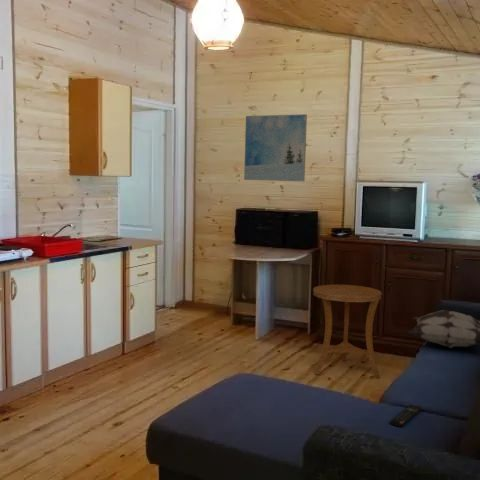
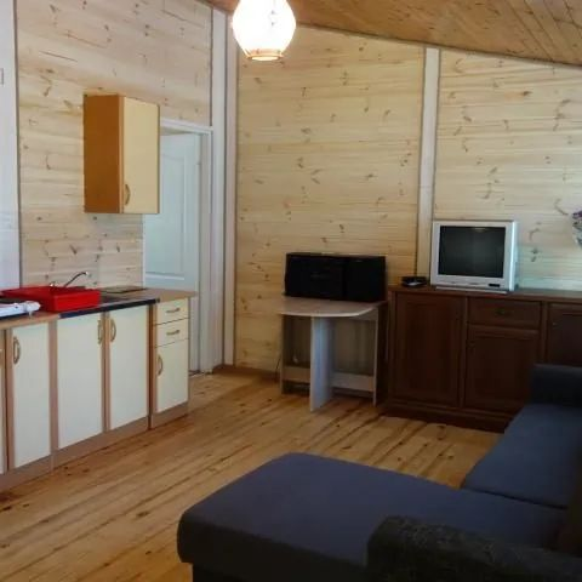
- remote control (406, 415)
- decorative pillow (448, 328)
- side table (345, 330)
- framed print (274, 148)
